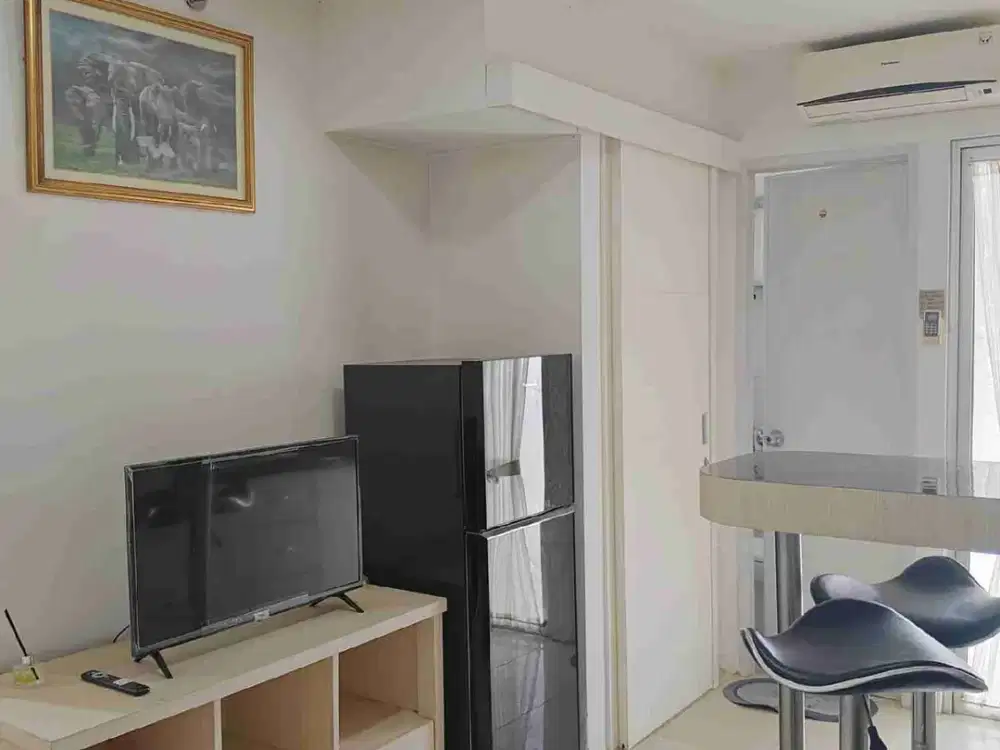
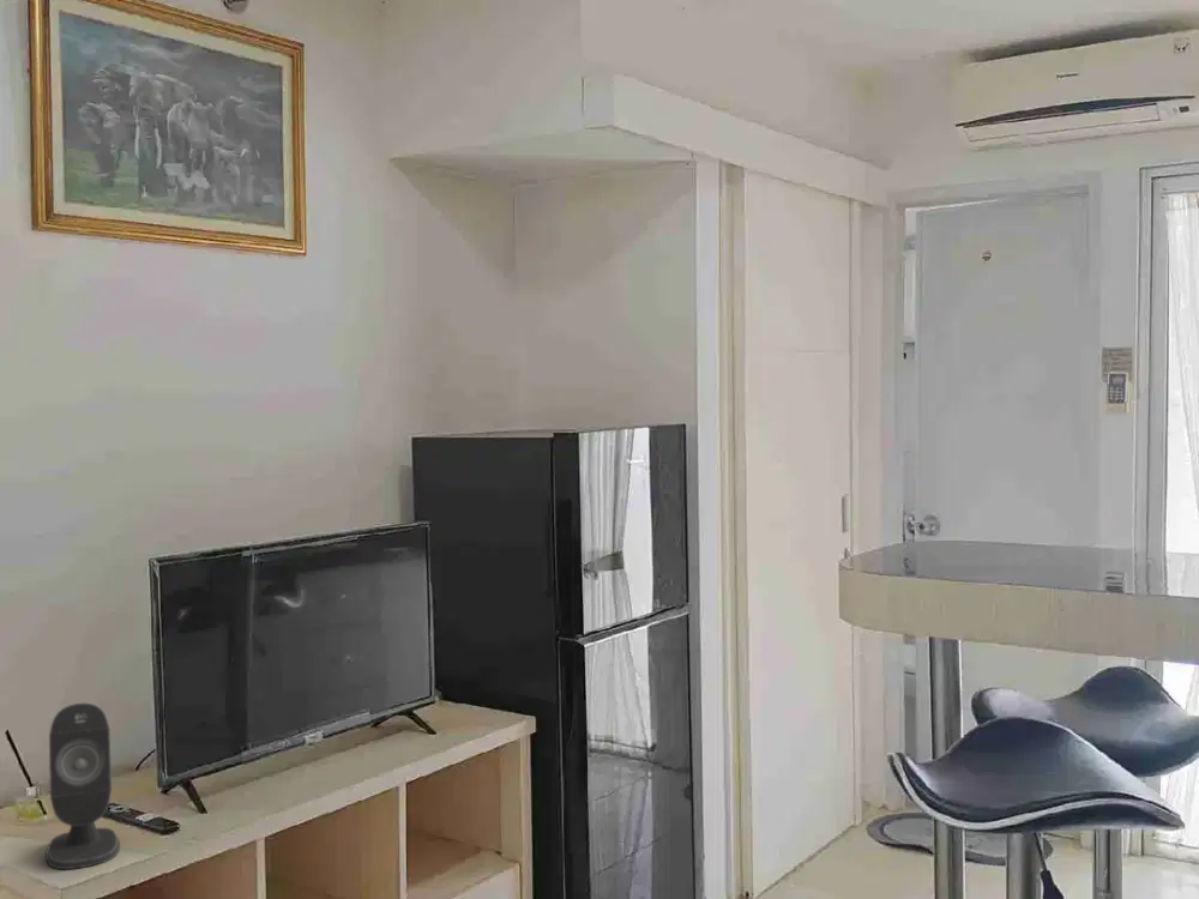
+ speaker (80, 777)
